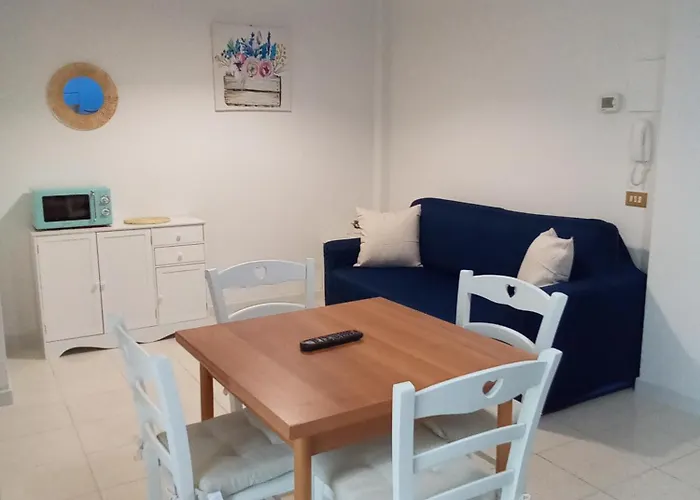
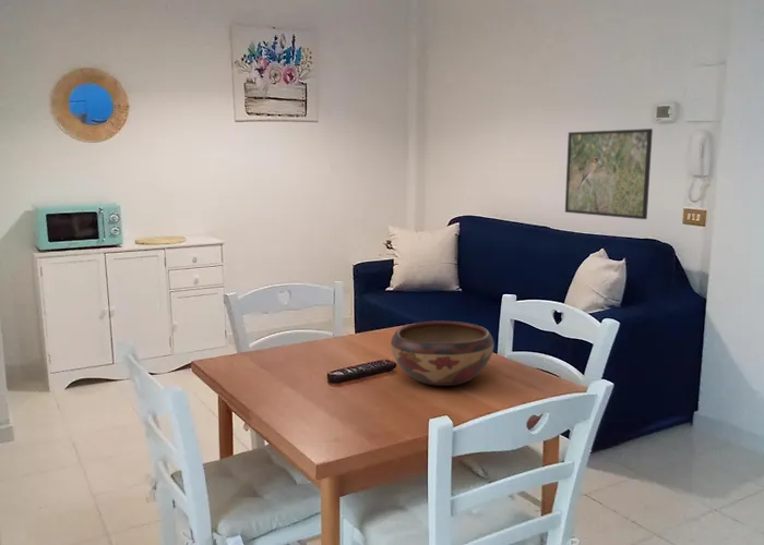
+ decorative bowl (441, 354)
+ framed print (605, 173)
